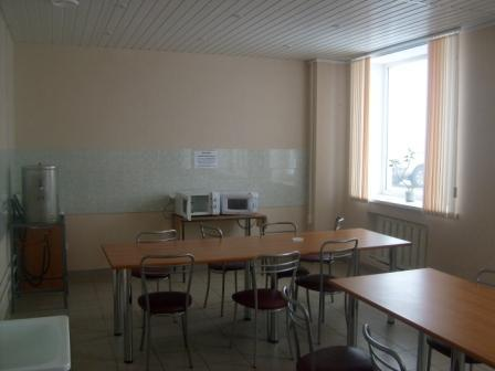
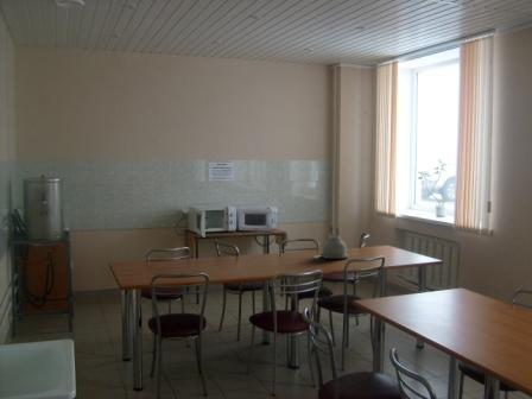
+ kettle (332, 241)
